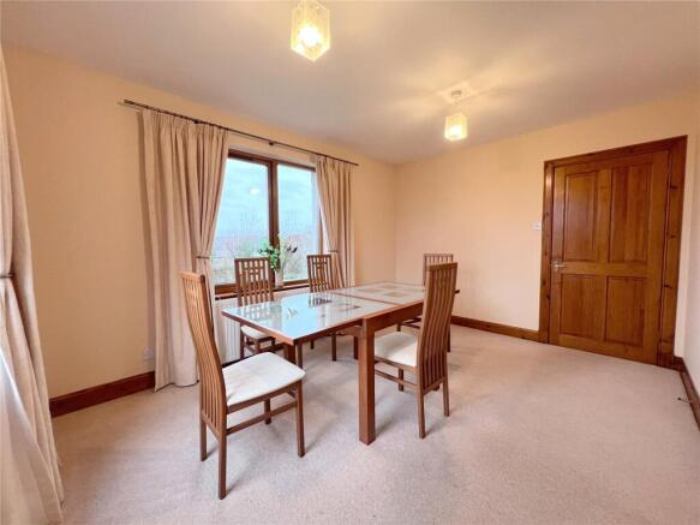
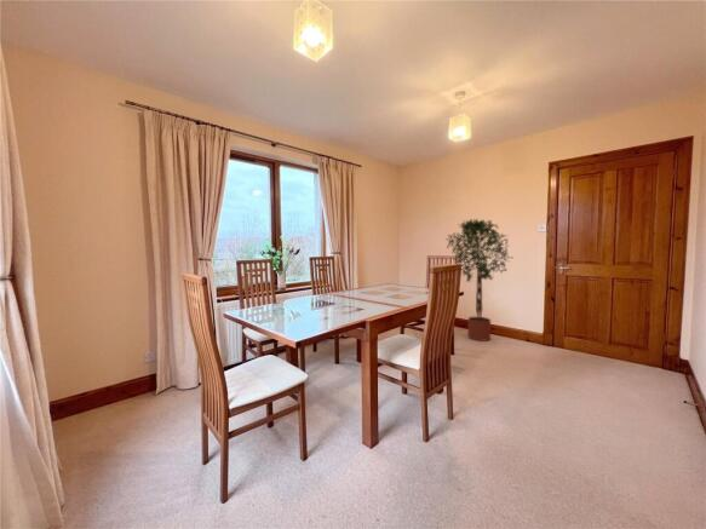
+ potted tree (477, 278)
